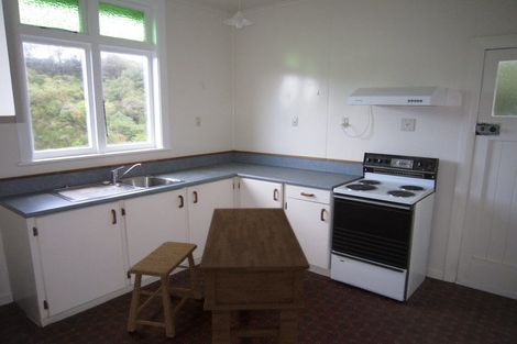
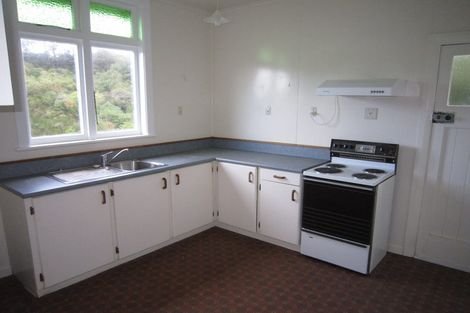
- side table (251, 273)
- stool (166, 285)
